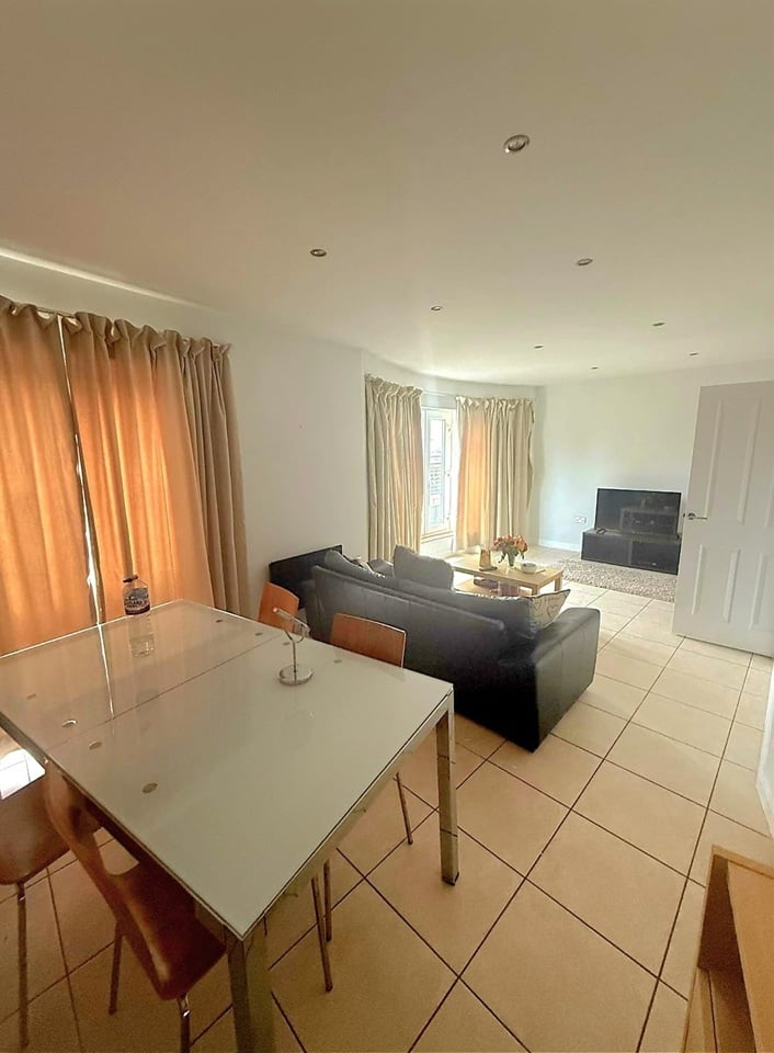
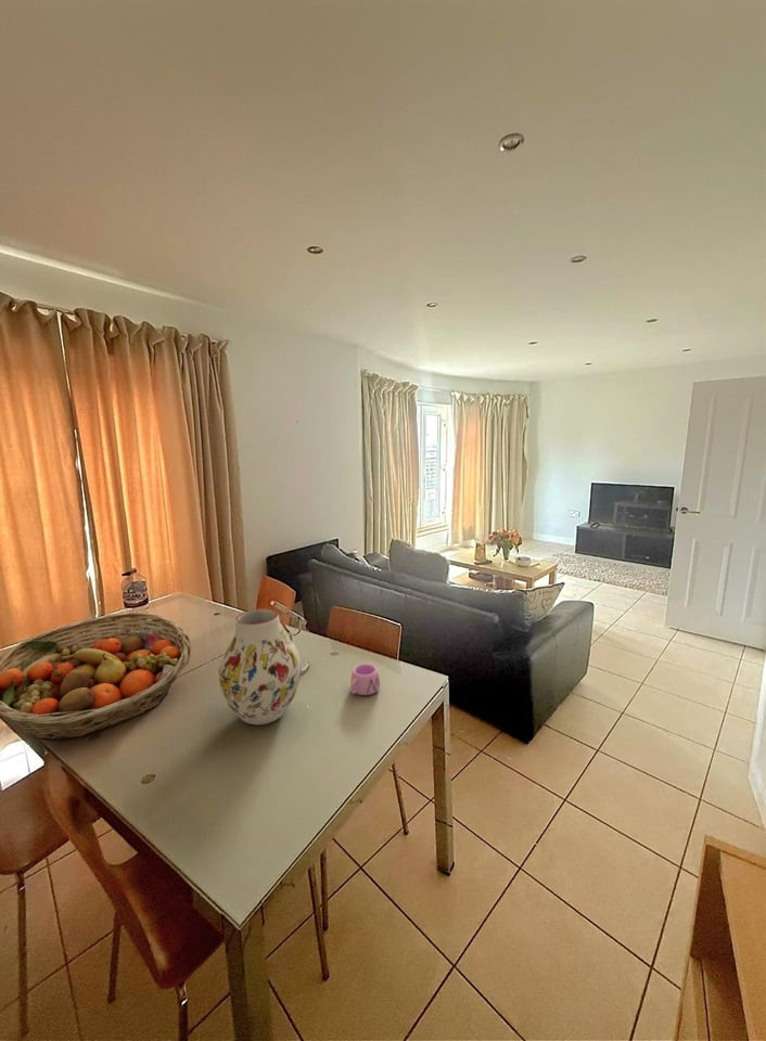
+ vase (260, 666)
+ fruit basket (100, 670)
+ mug (362, 680)
